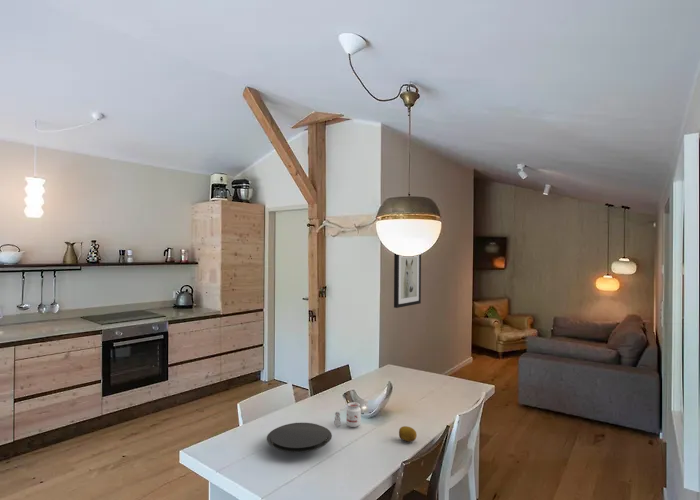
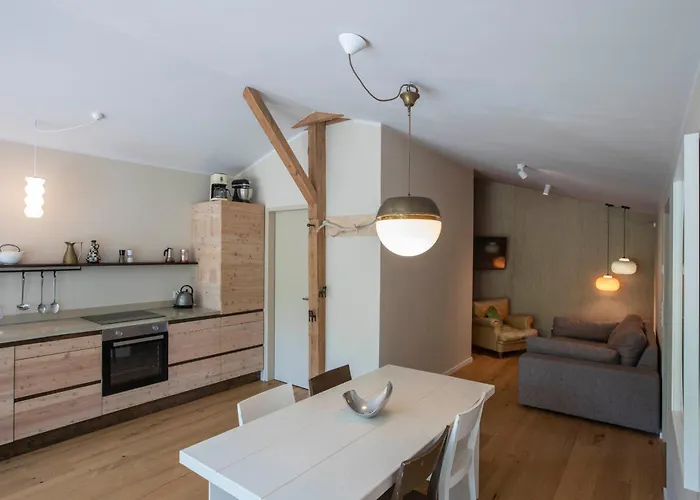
- fruit (407, 433)
- wall art (408, 277)
- plate (299, 440)
- candle (348, 416)
